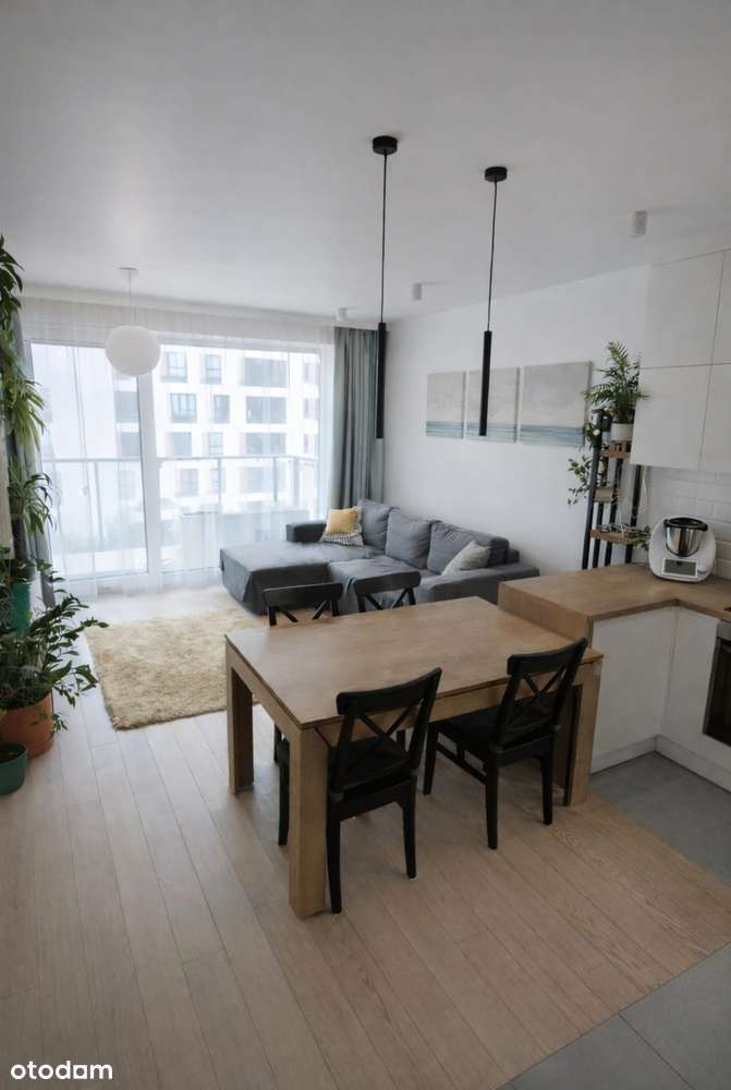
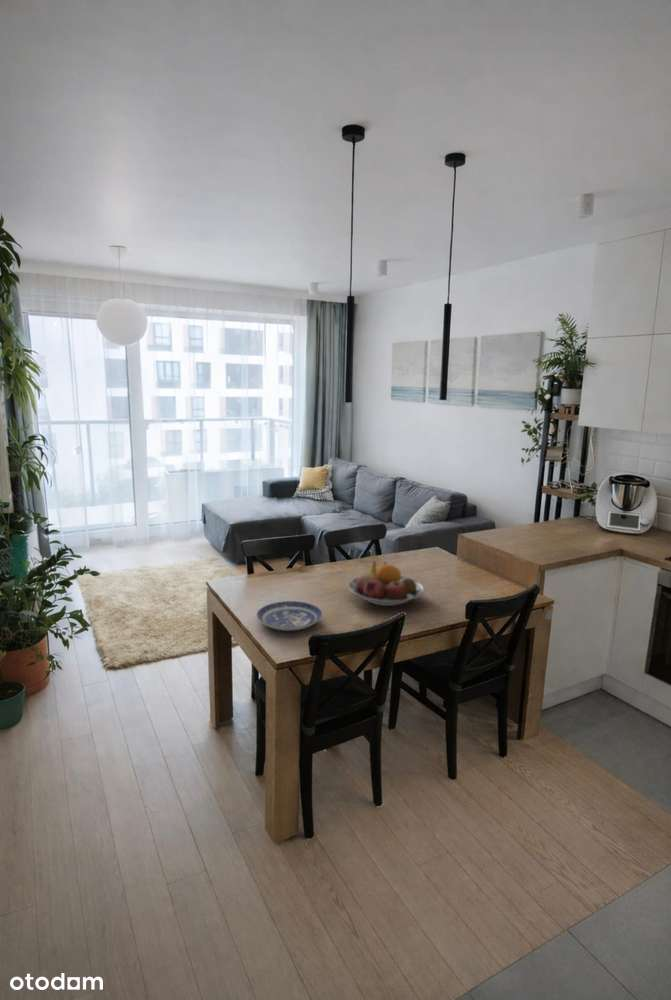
+ plate (289, 617)
+ fruit bowl (386, 583)
